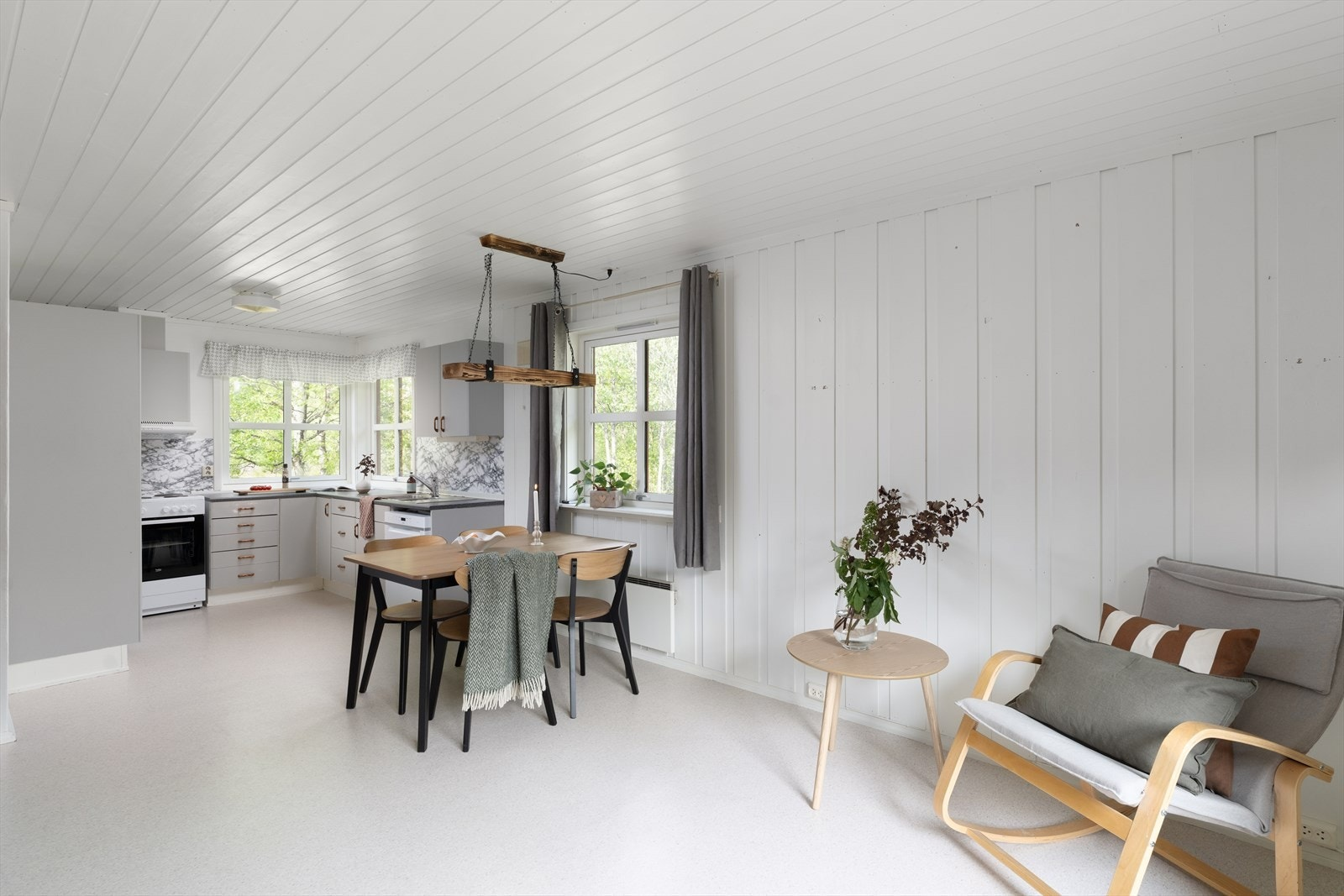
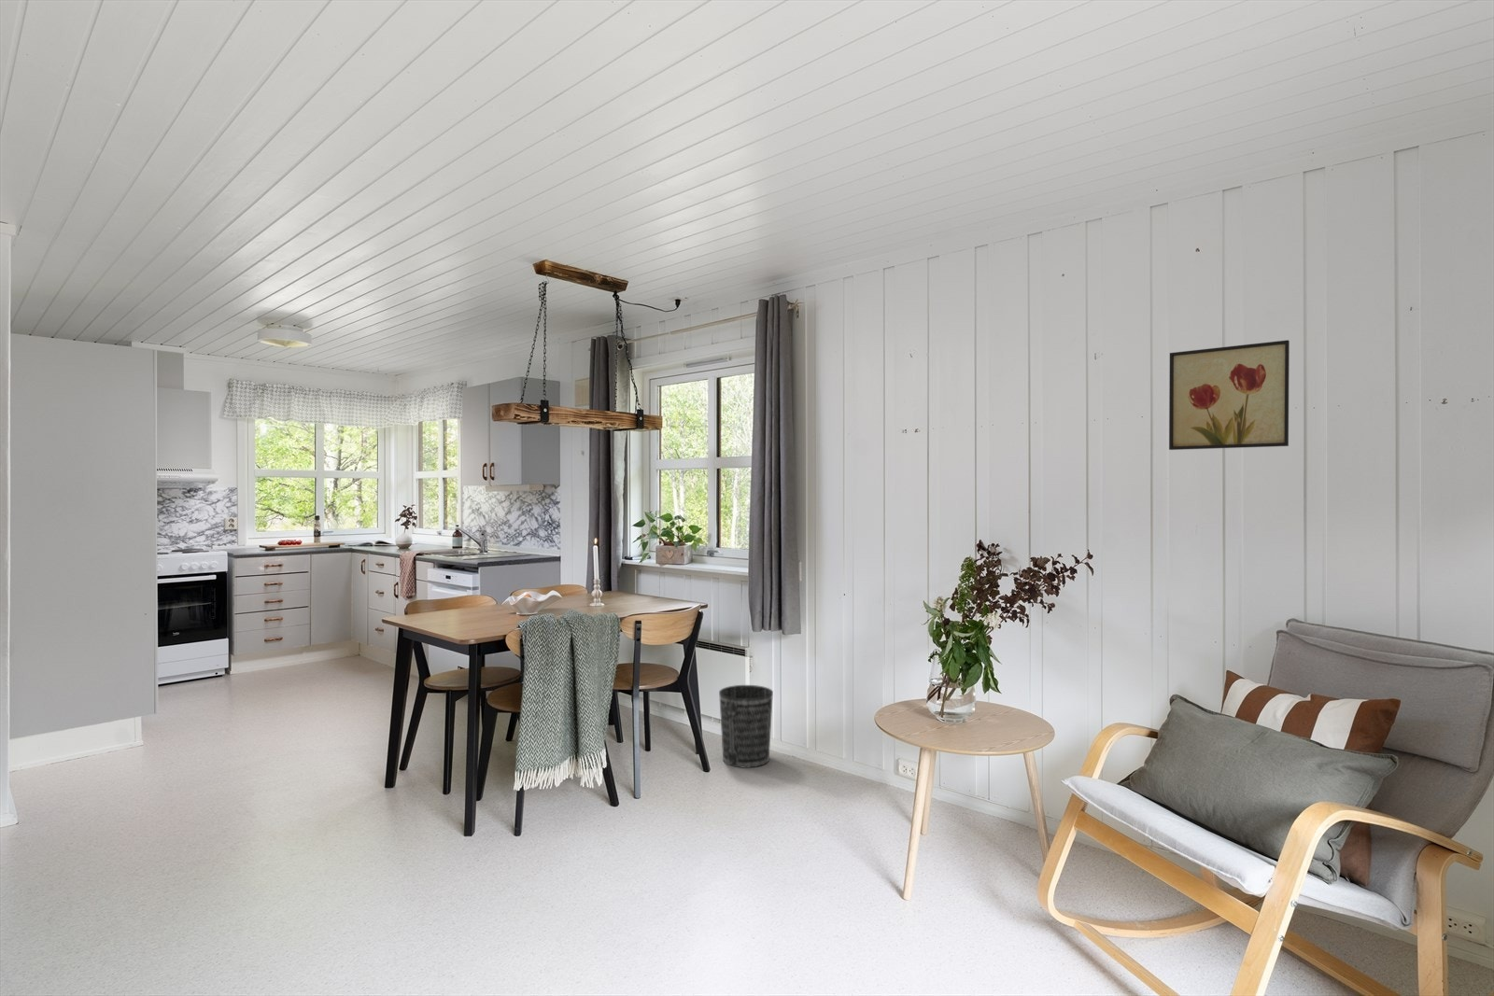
+ wastebasket (745, 725)
+ wall art (1227, 398)
